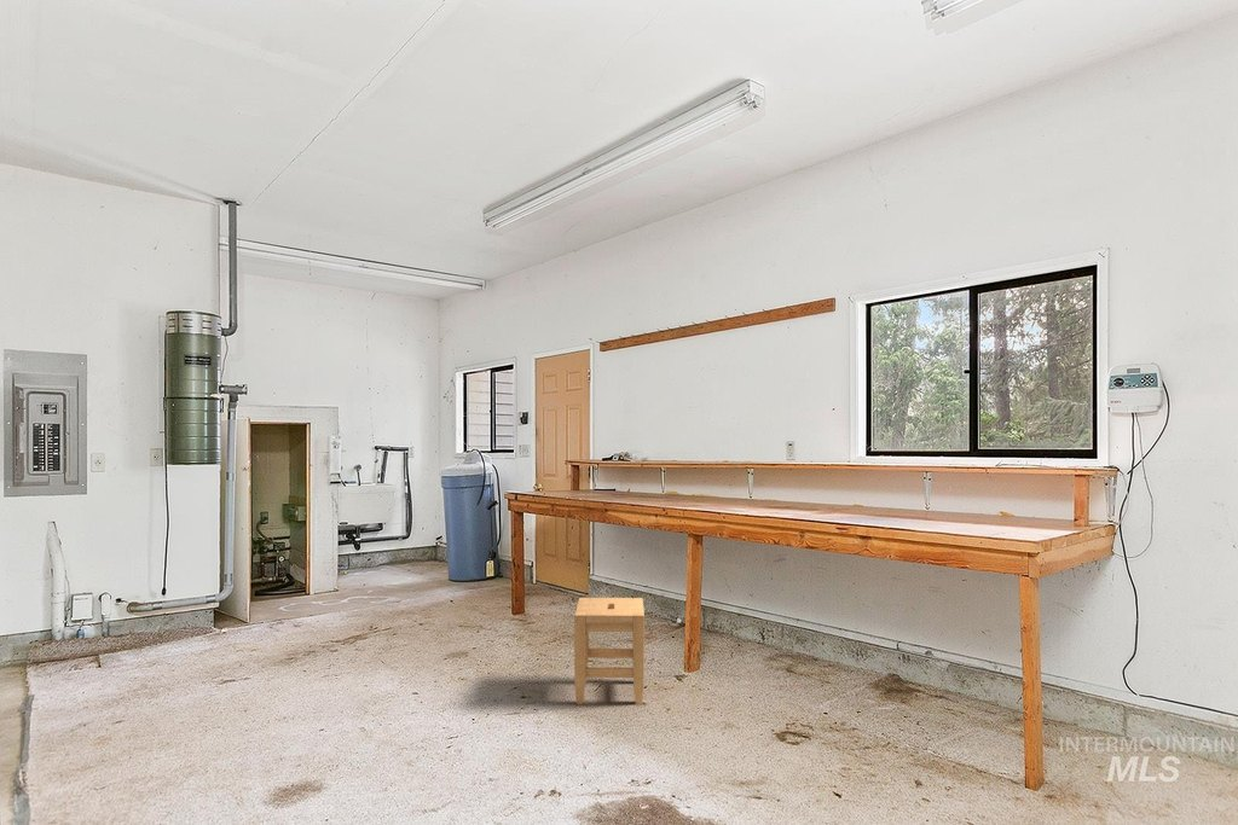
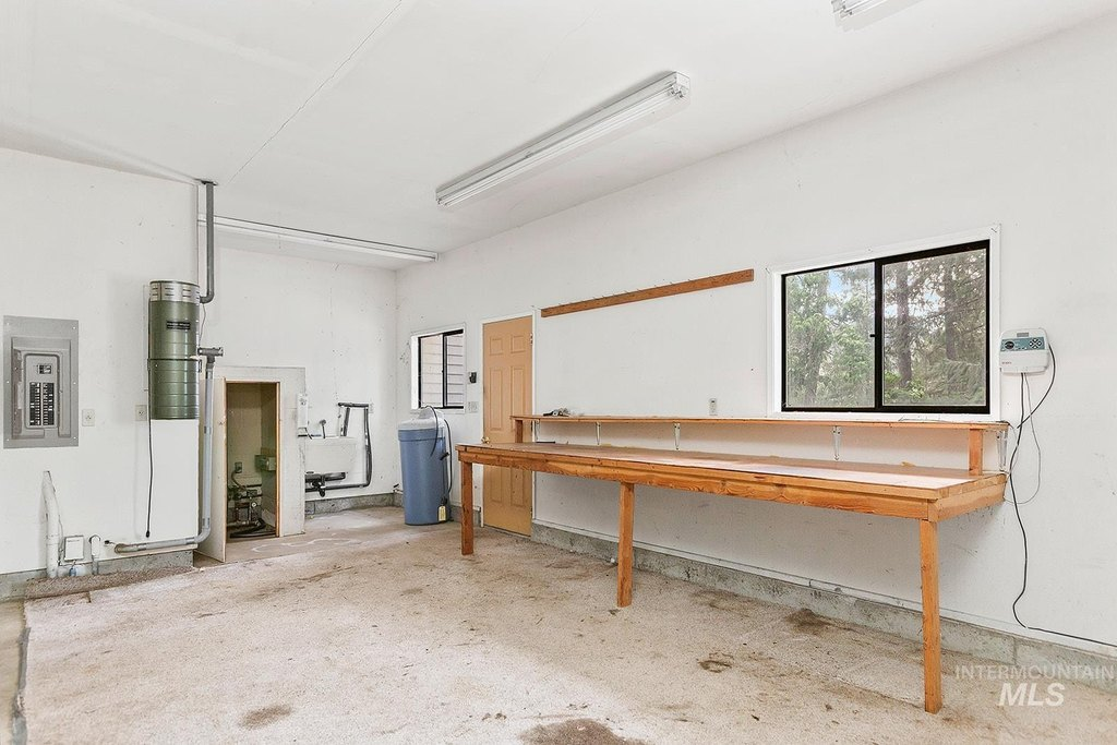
- stool (609, 649)
